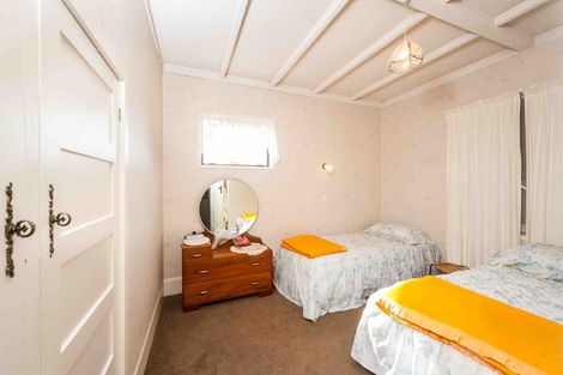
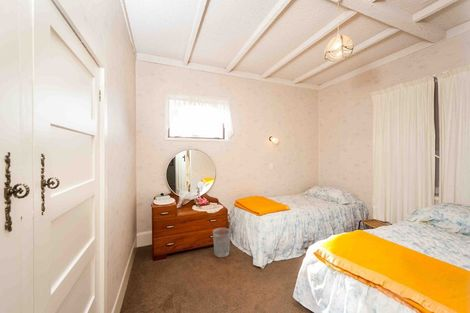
+ wastebasket (221, 242)
